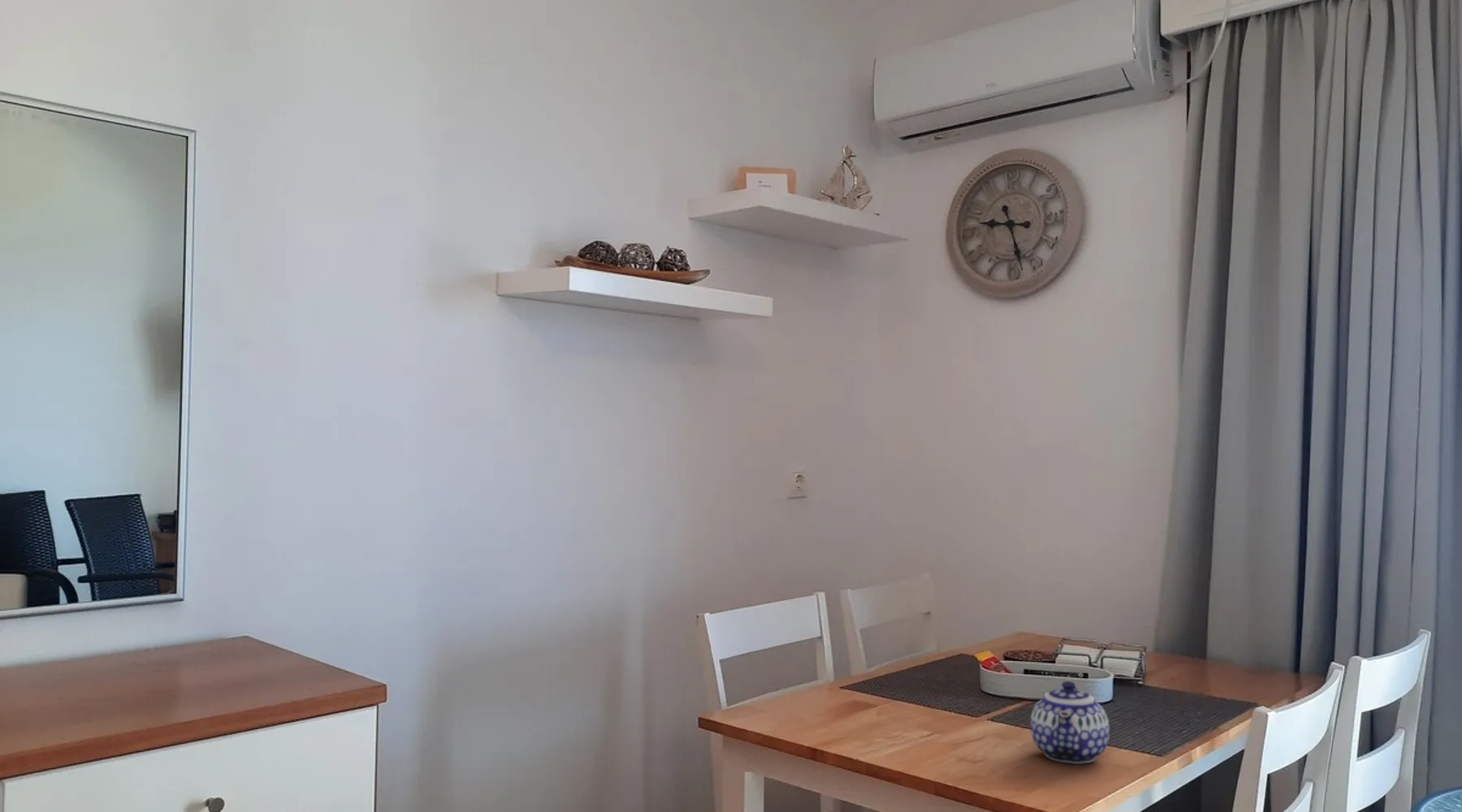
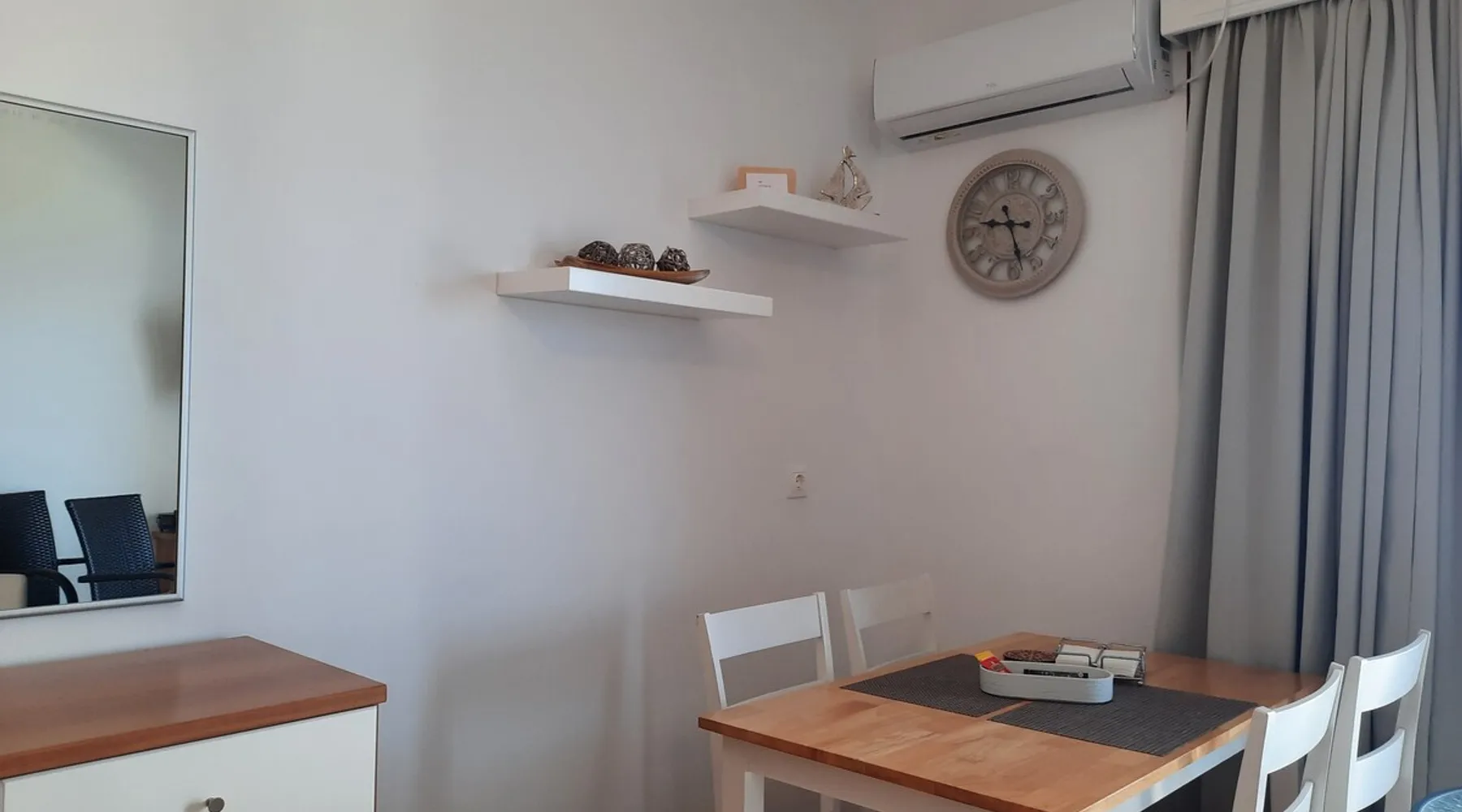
- teapot (1069, 719)
